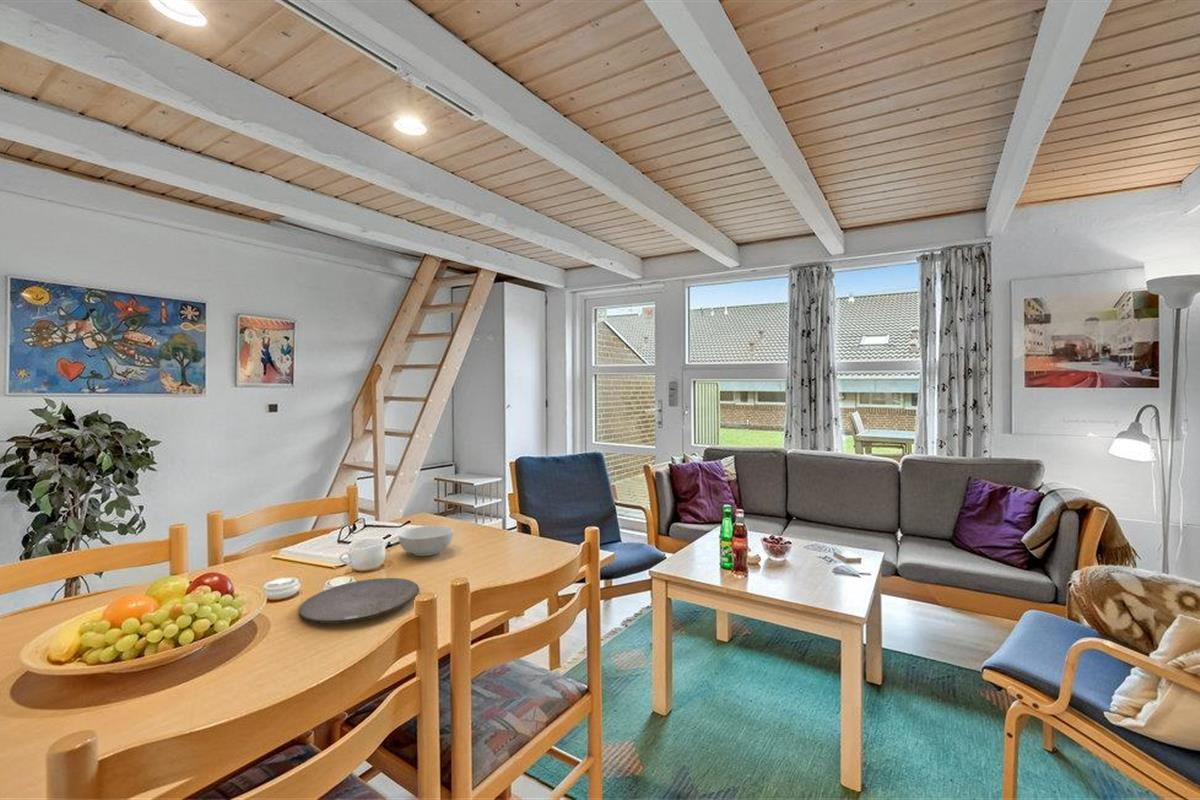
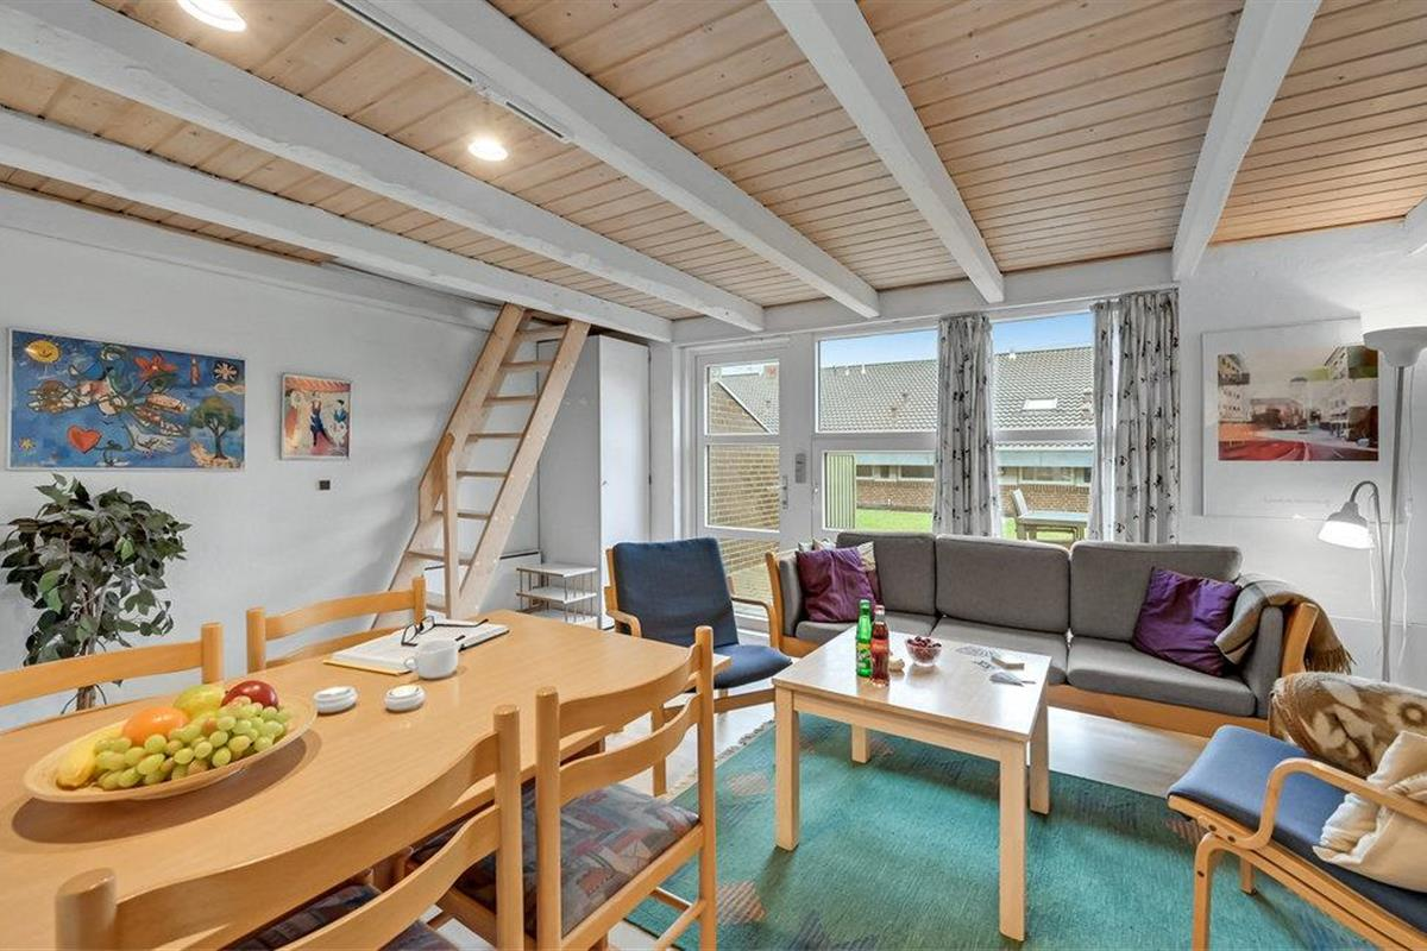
- cereal bowl (426, 541)
- plate (361, 598)
